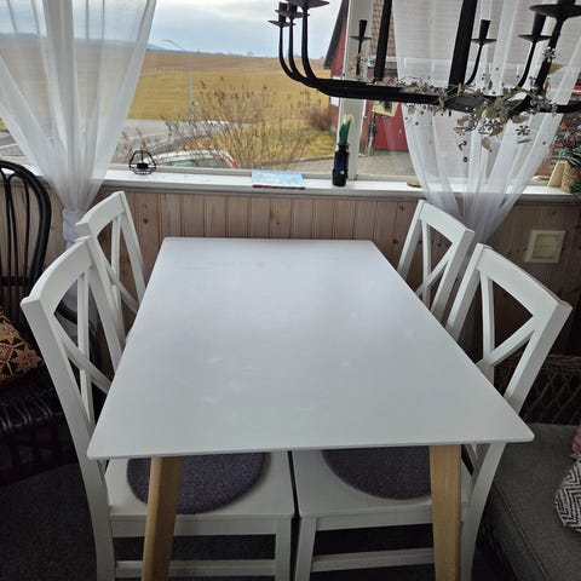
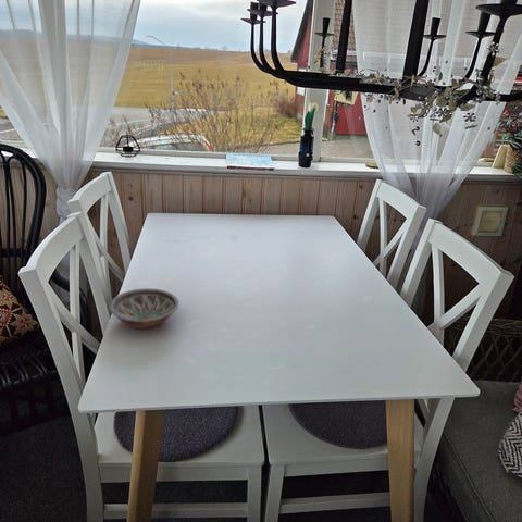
+ bowl (145, 311)
